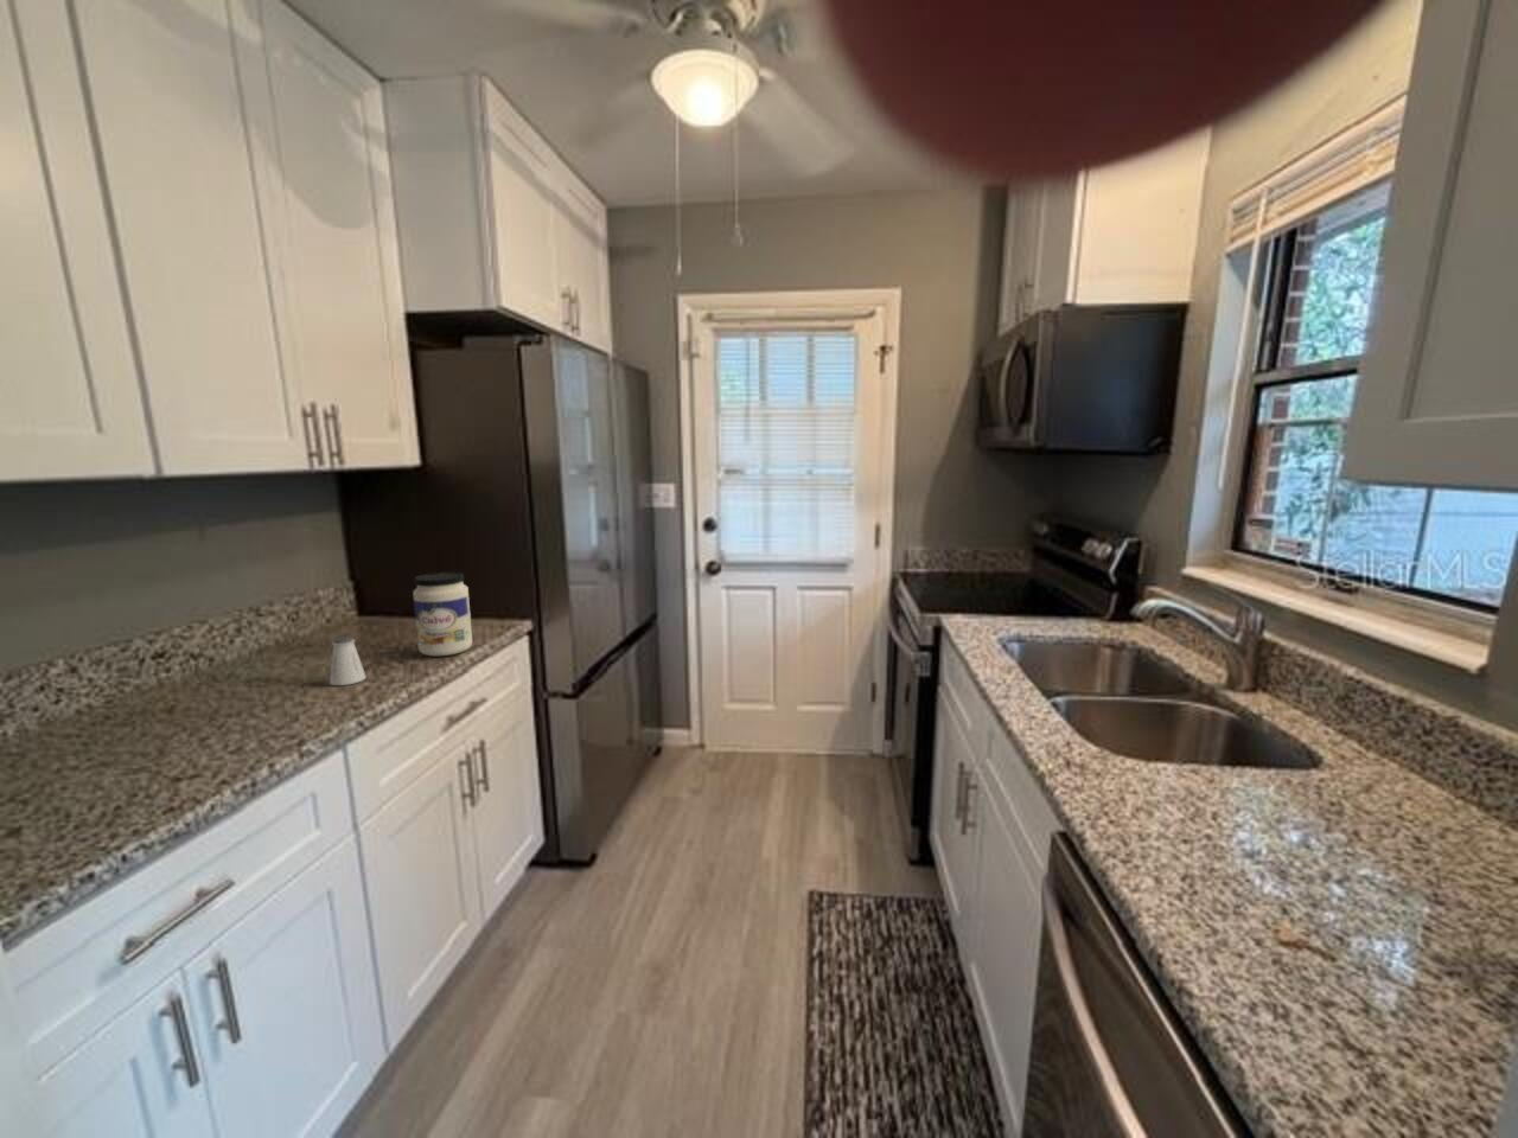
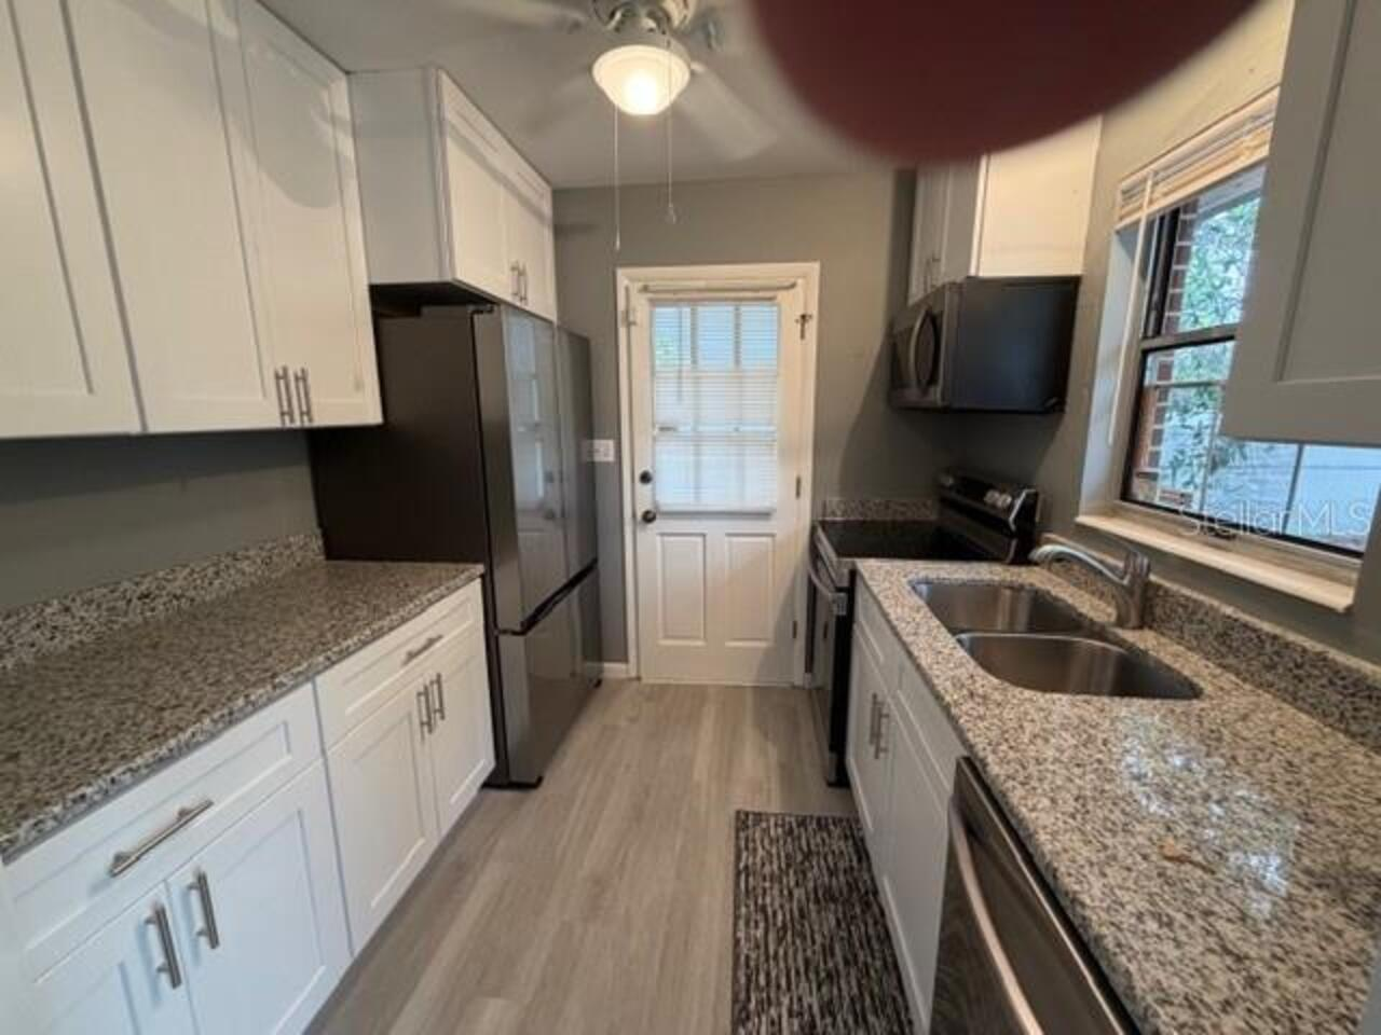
- saltshaker (345, 659)
- jar (442, 613)
